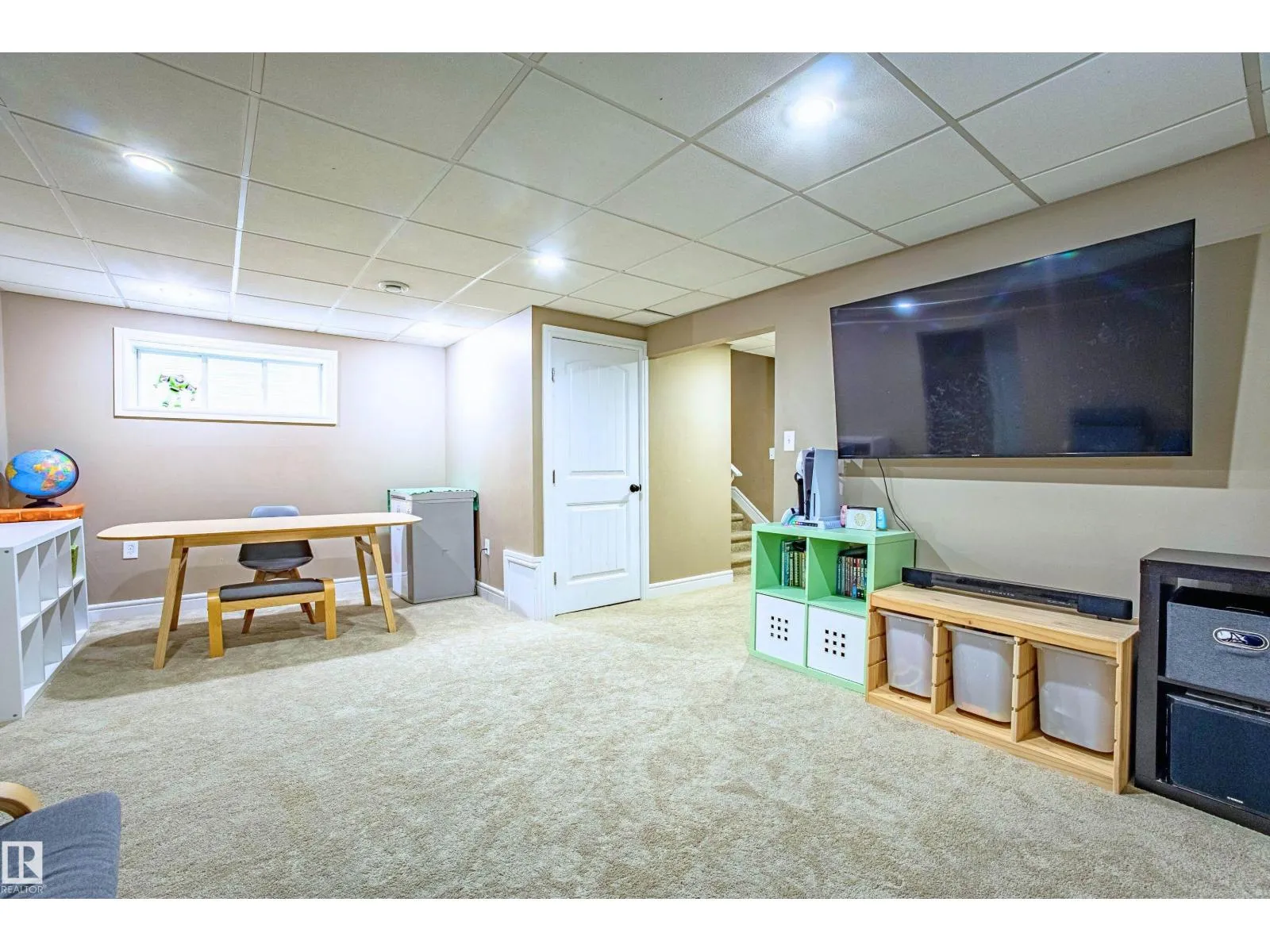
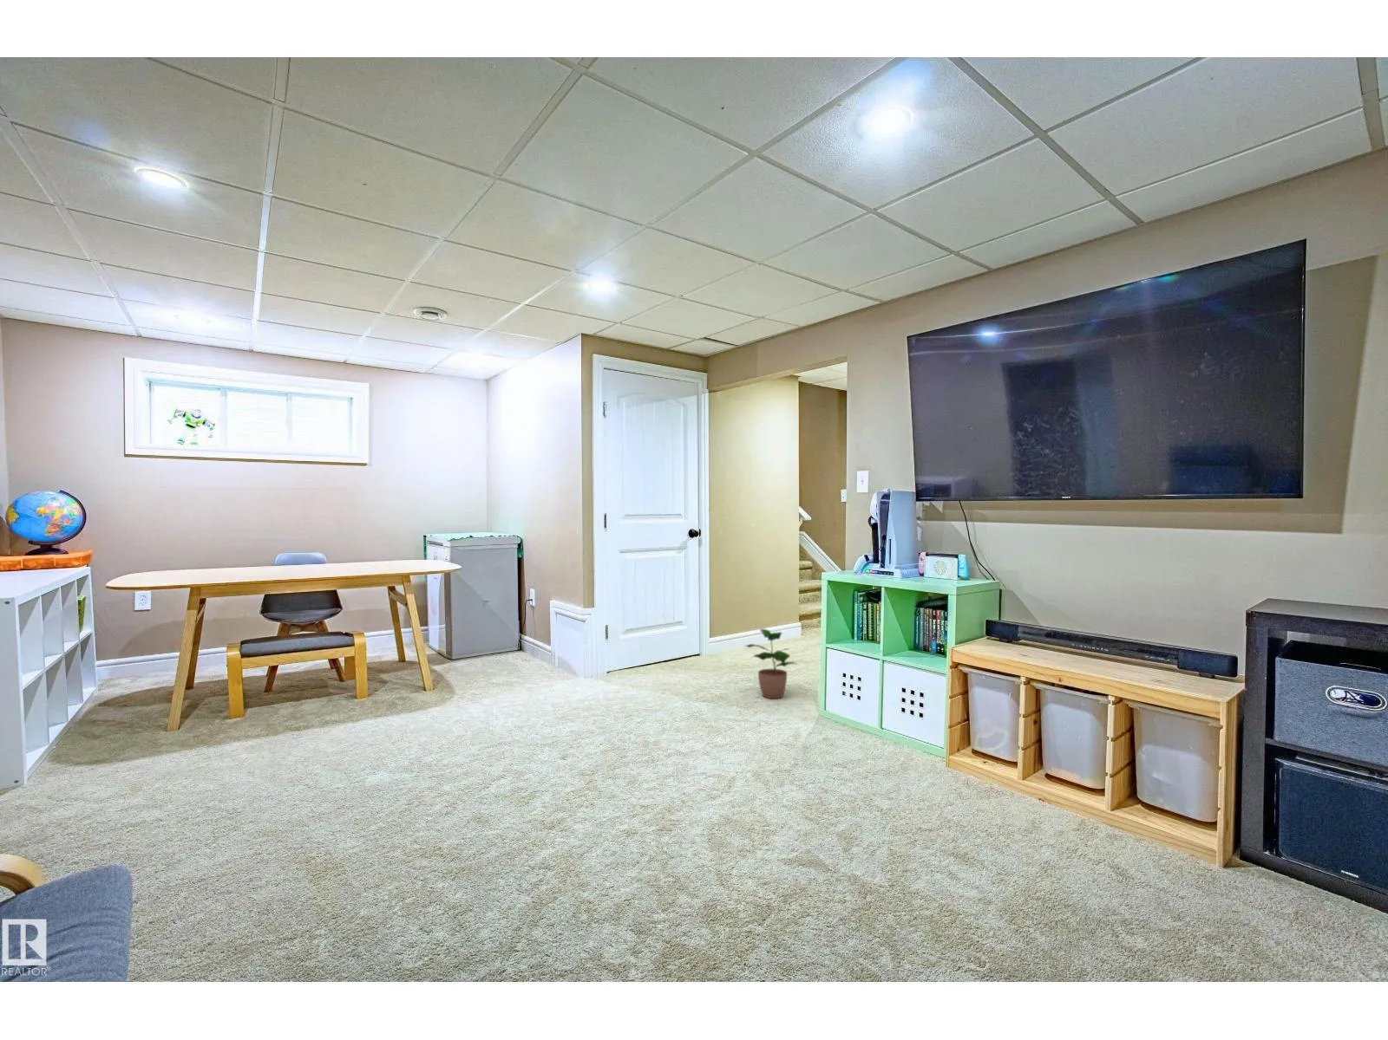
+ potted plant (772, 660)
